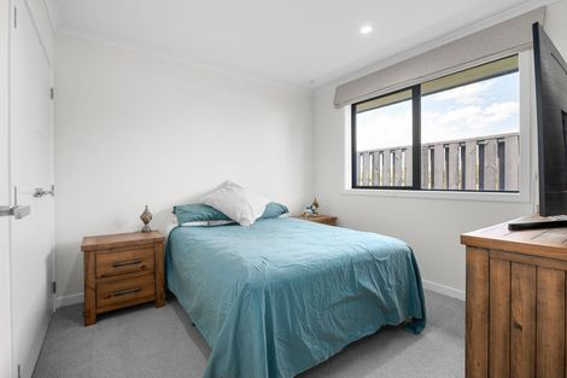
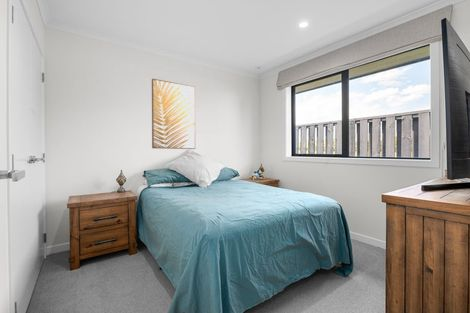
+ wall art (174, 115)
